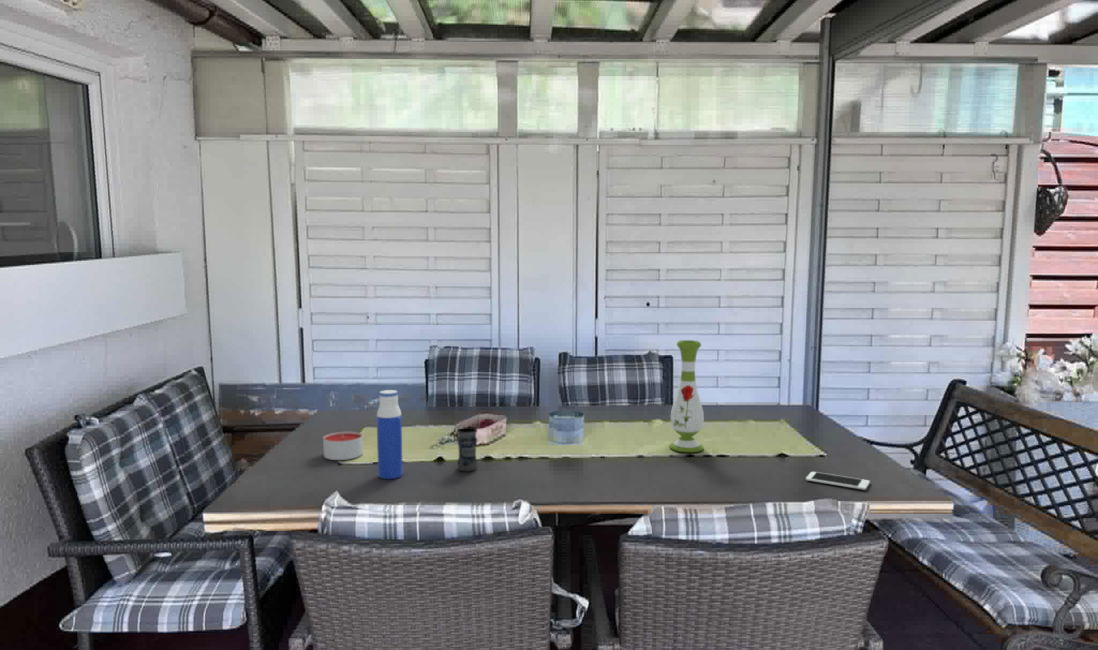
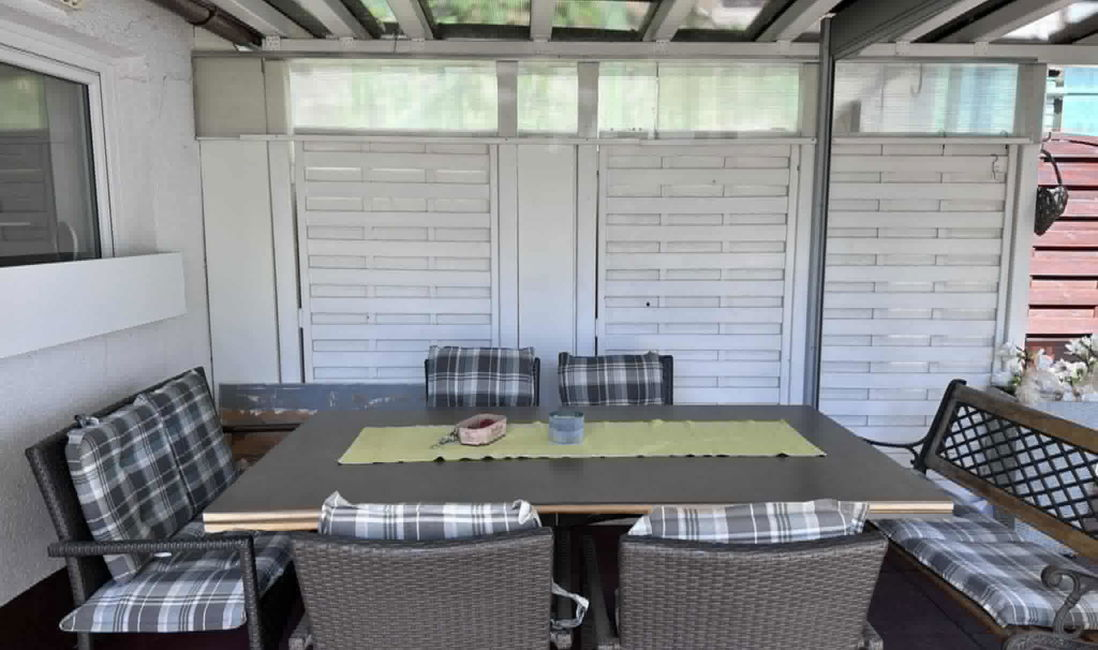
- water bottle (389, 433)
- jar (467, 449)
- vase (687, 395)
- cell phone (837, 480)
- candle (343, 444)
